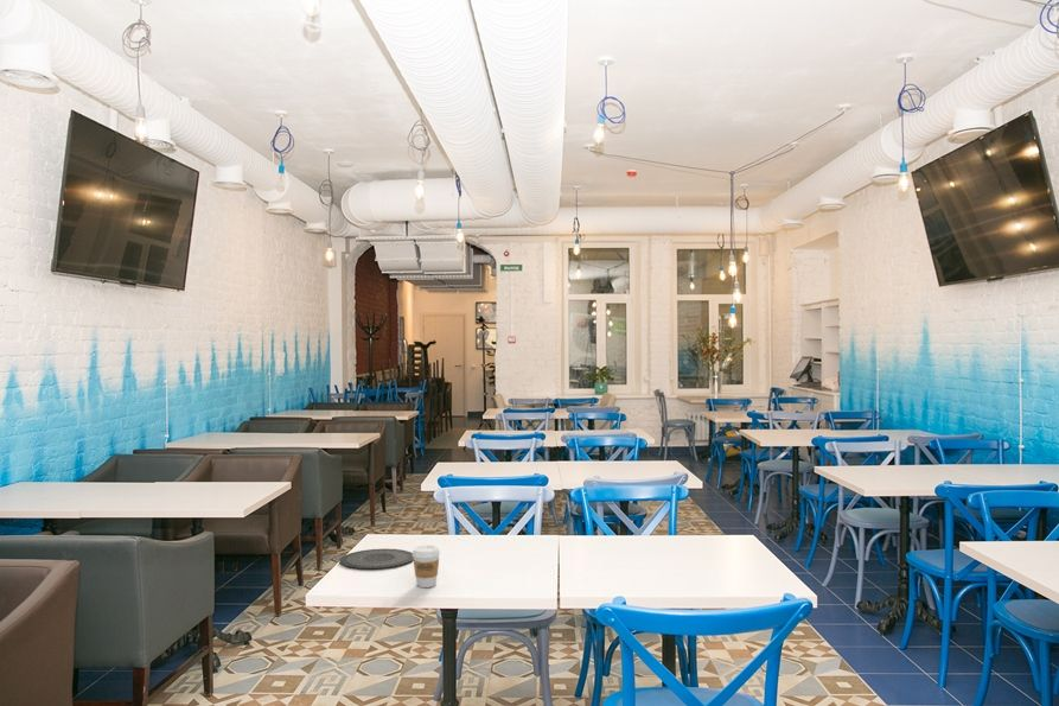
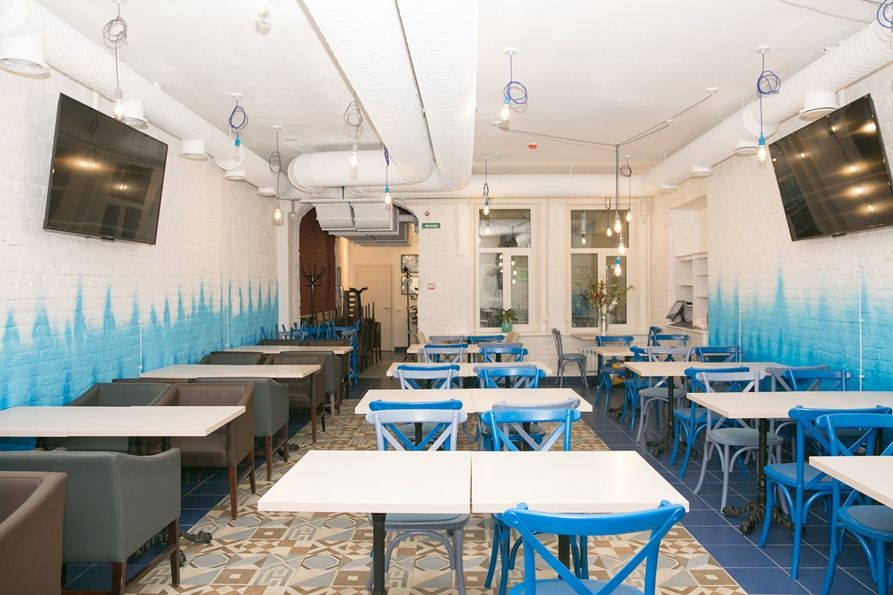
- coffee cup (426, 566)
- plate (377, 558)
